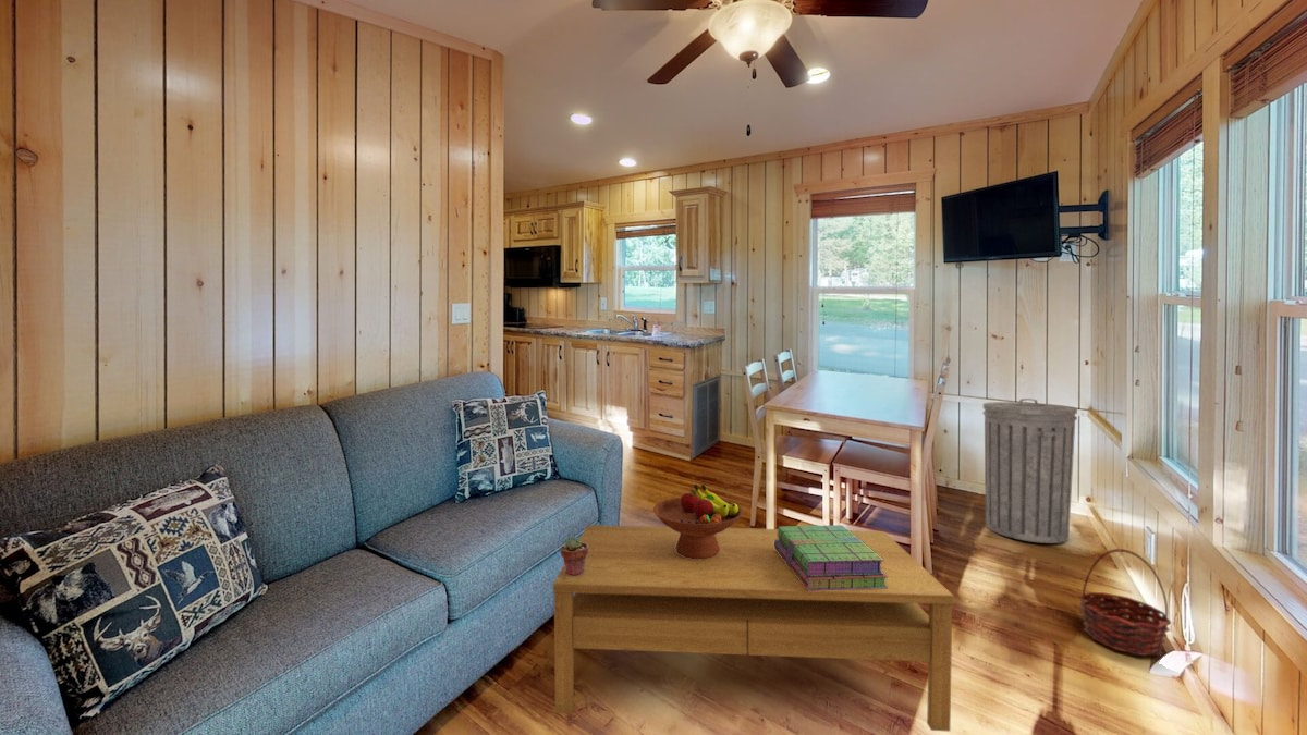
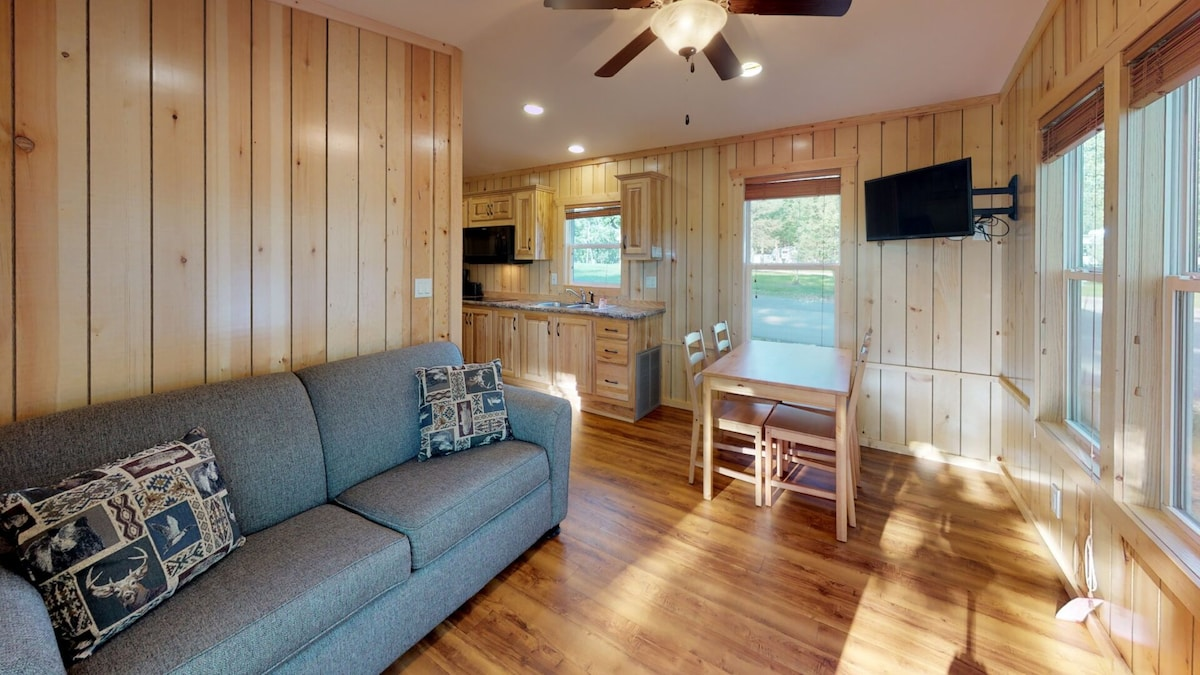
- potted succulent (574, 553)
- basket (1122, 596)
- fruit bowl (697, 520)
- trash can (1026, 464)
- coffee table (738, 611)
- stack of books (826, 553)
